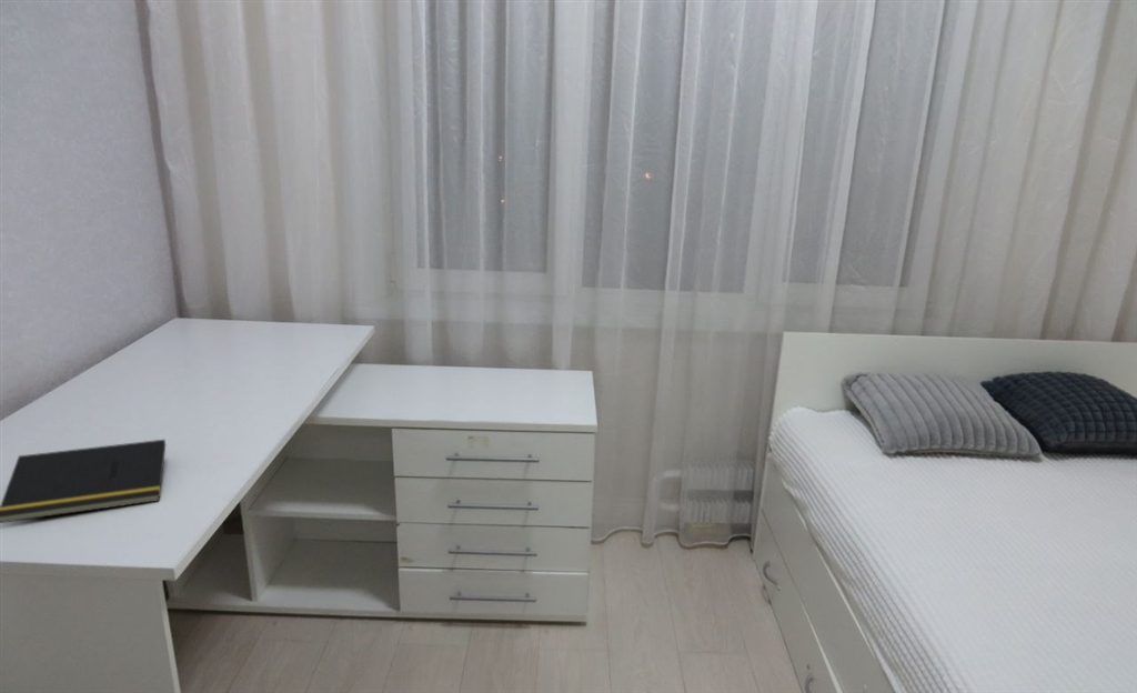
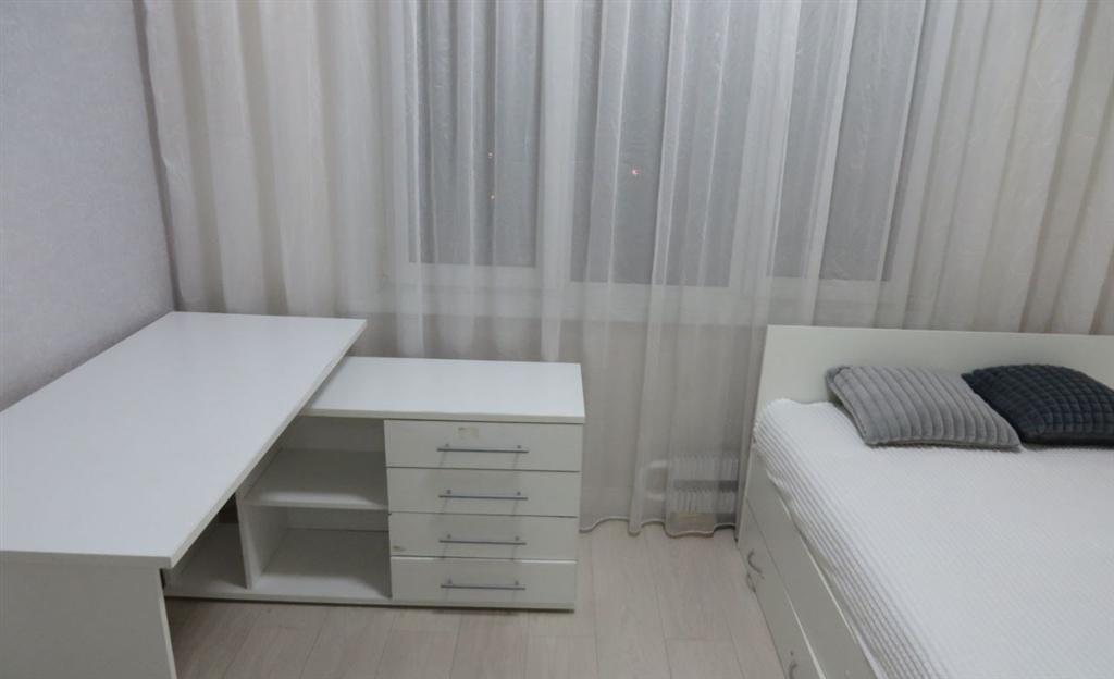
- notepad (88, 478)
